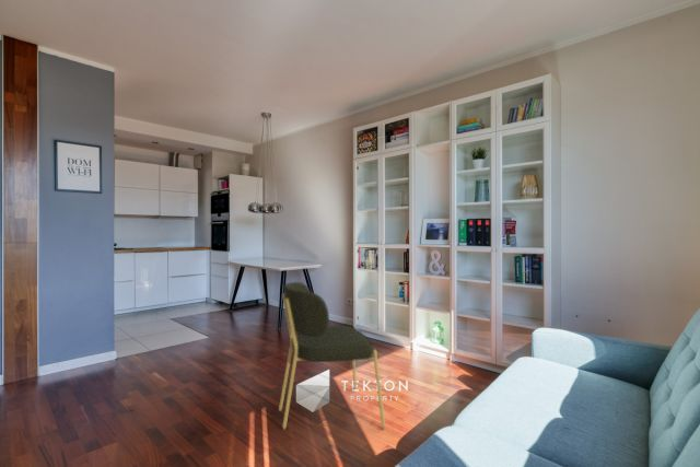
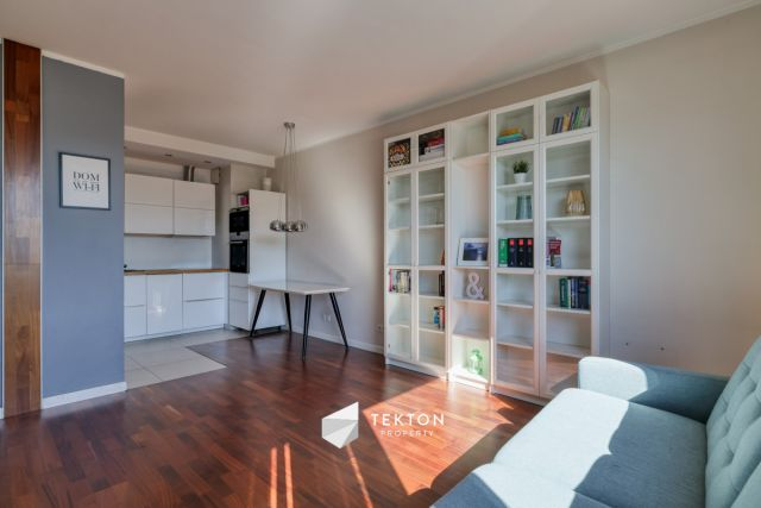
- dining chair (326, 348)
